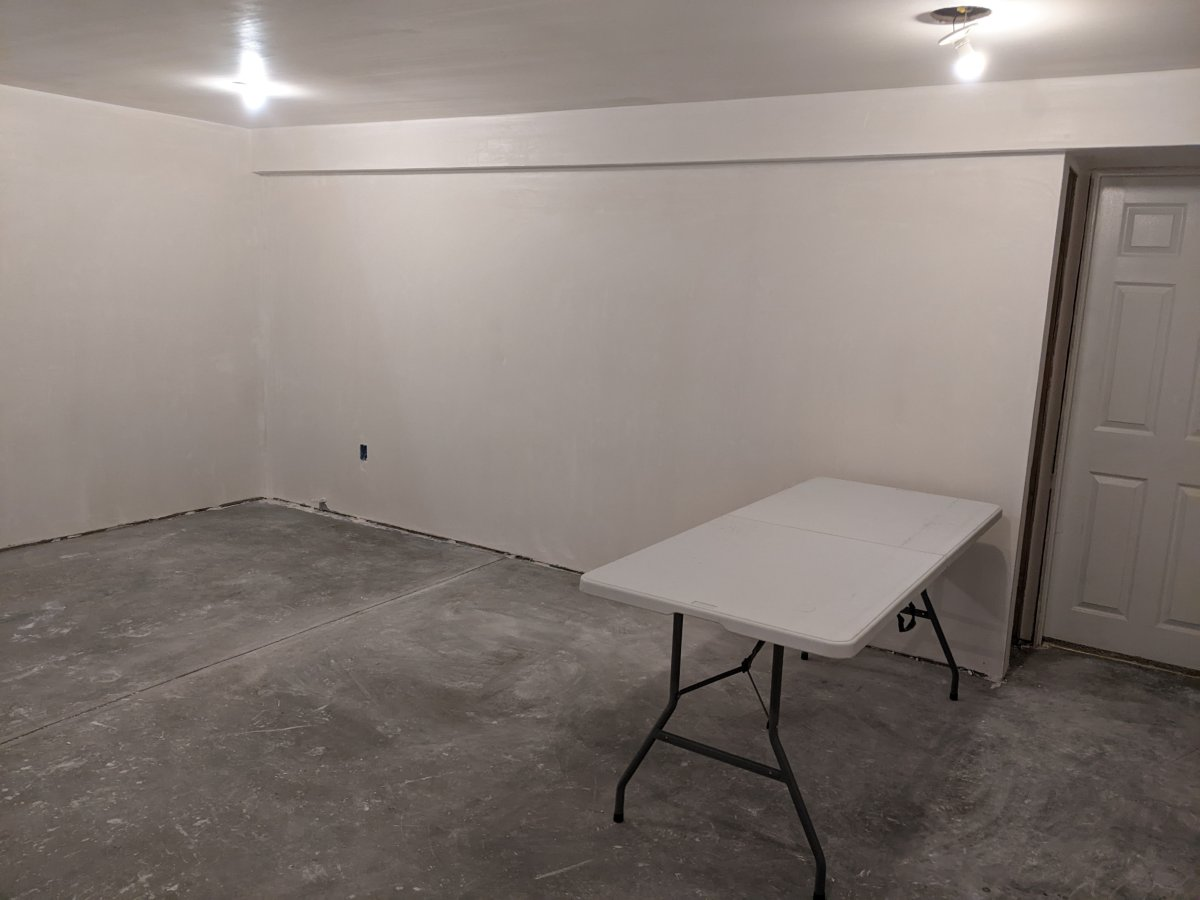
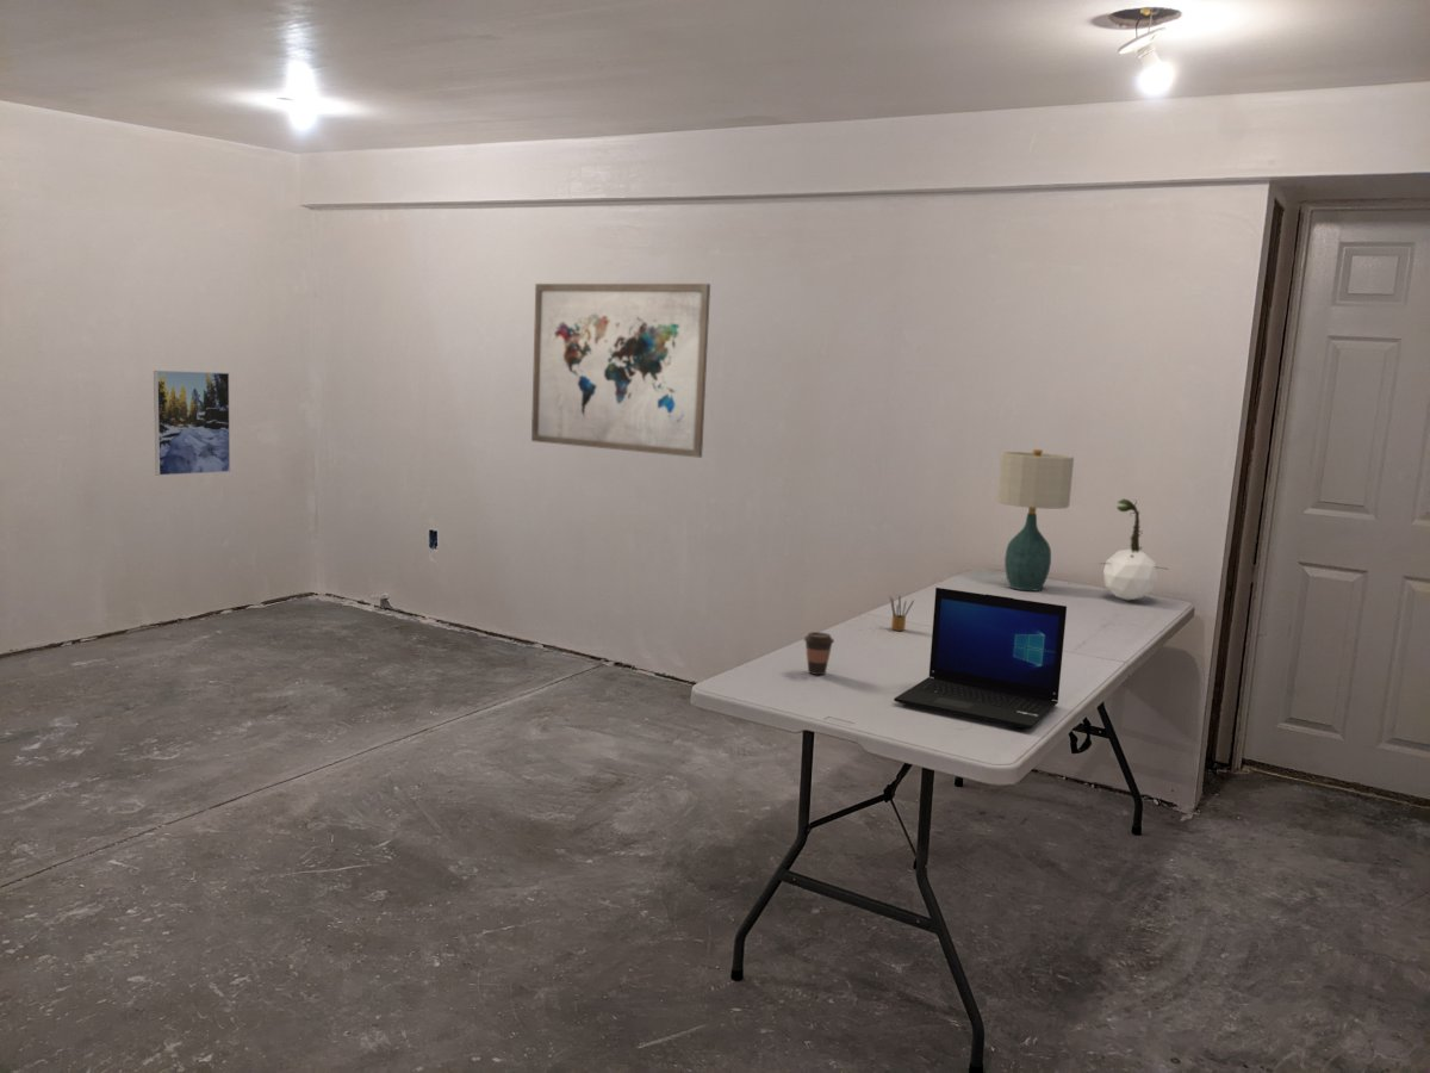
+ pencil box (900, 613)
+ laptop (981, 653)
+ wall art (615, 367)
+ coffee cup (817, 653)
+ plant (1137, 551)
+ table lamp (1031, 519)
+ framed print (193, 422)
